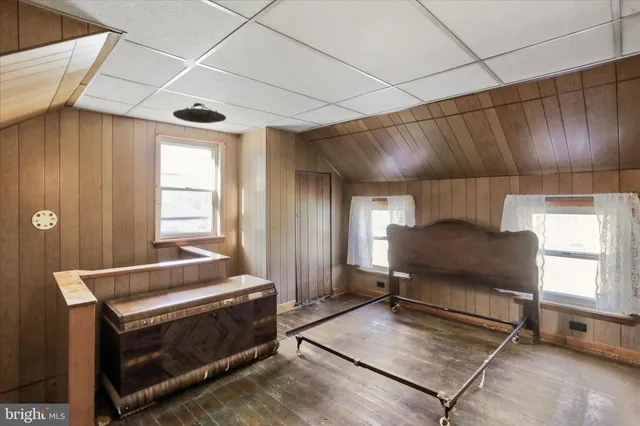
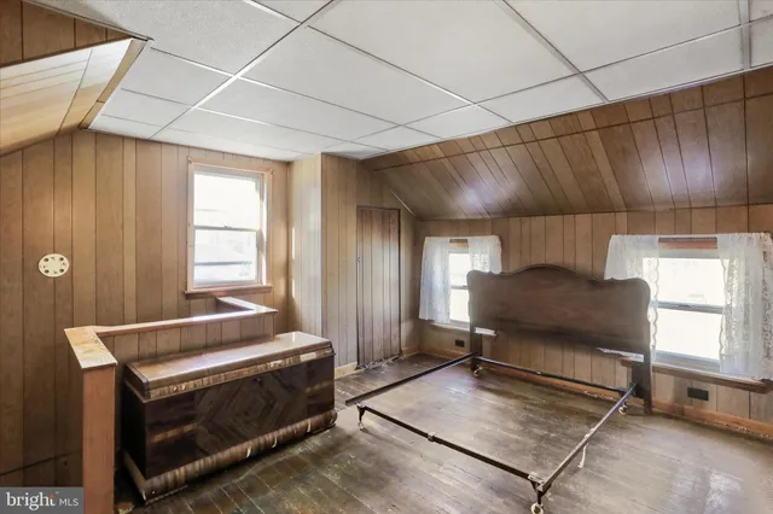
- lamp (195, 103)
